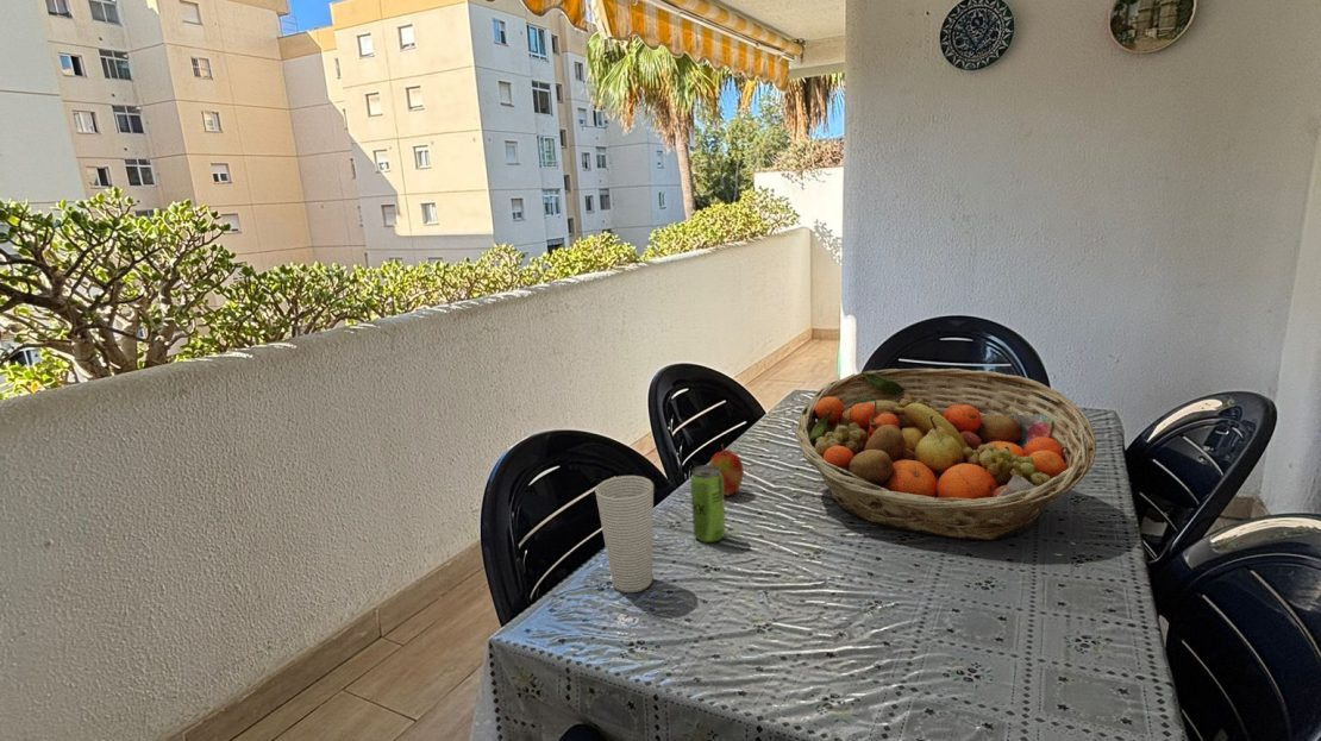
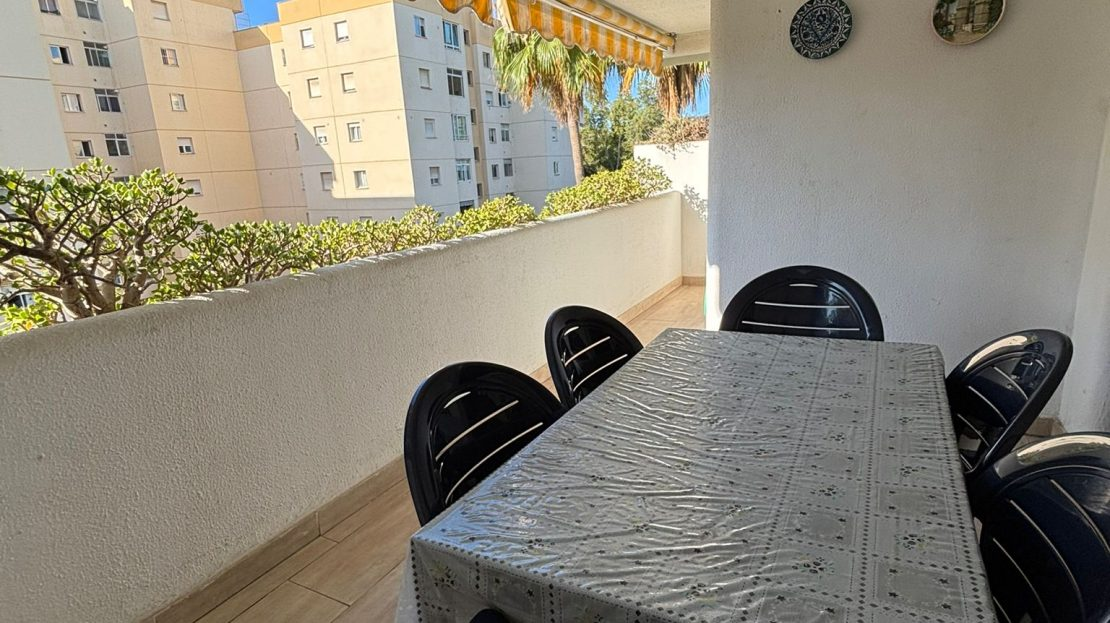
- cup (628, 534)
- fruit basket (932, 446)
- apple (725, 469)
- beverage can (707, 503)
